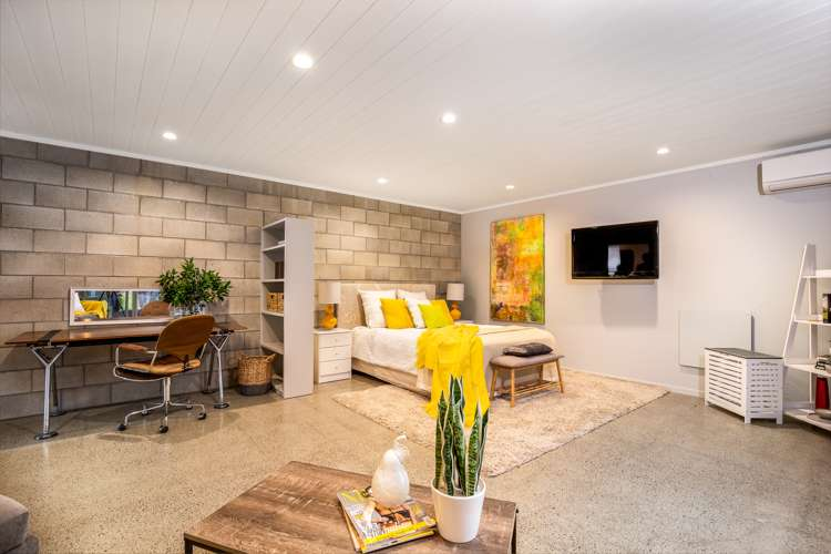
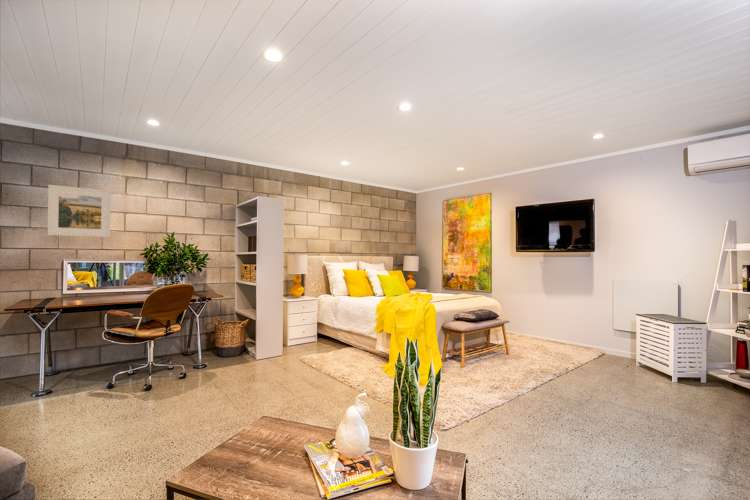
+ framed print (80, 211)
